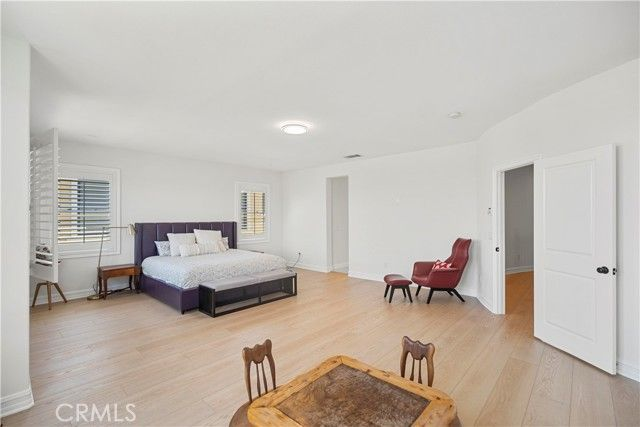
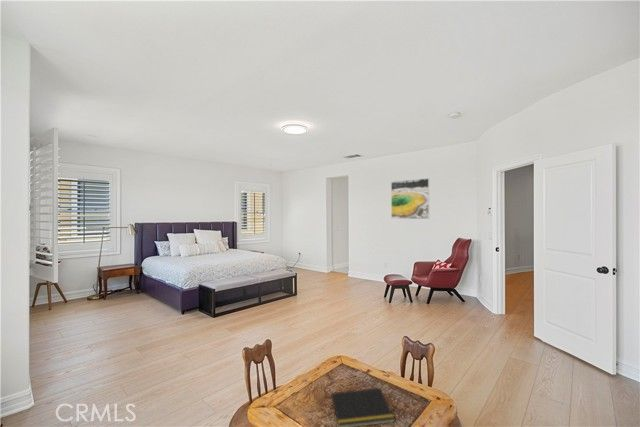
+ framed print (409, 199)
+ notepad (361, 406)
